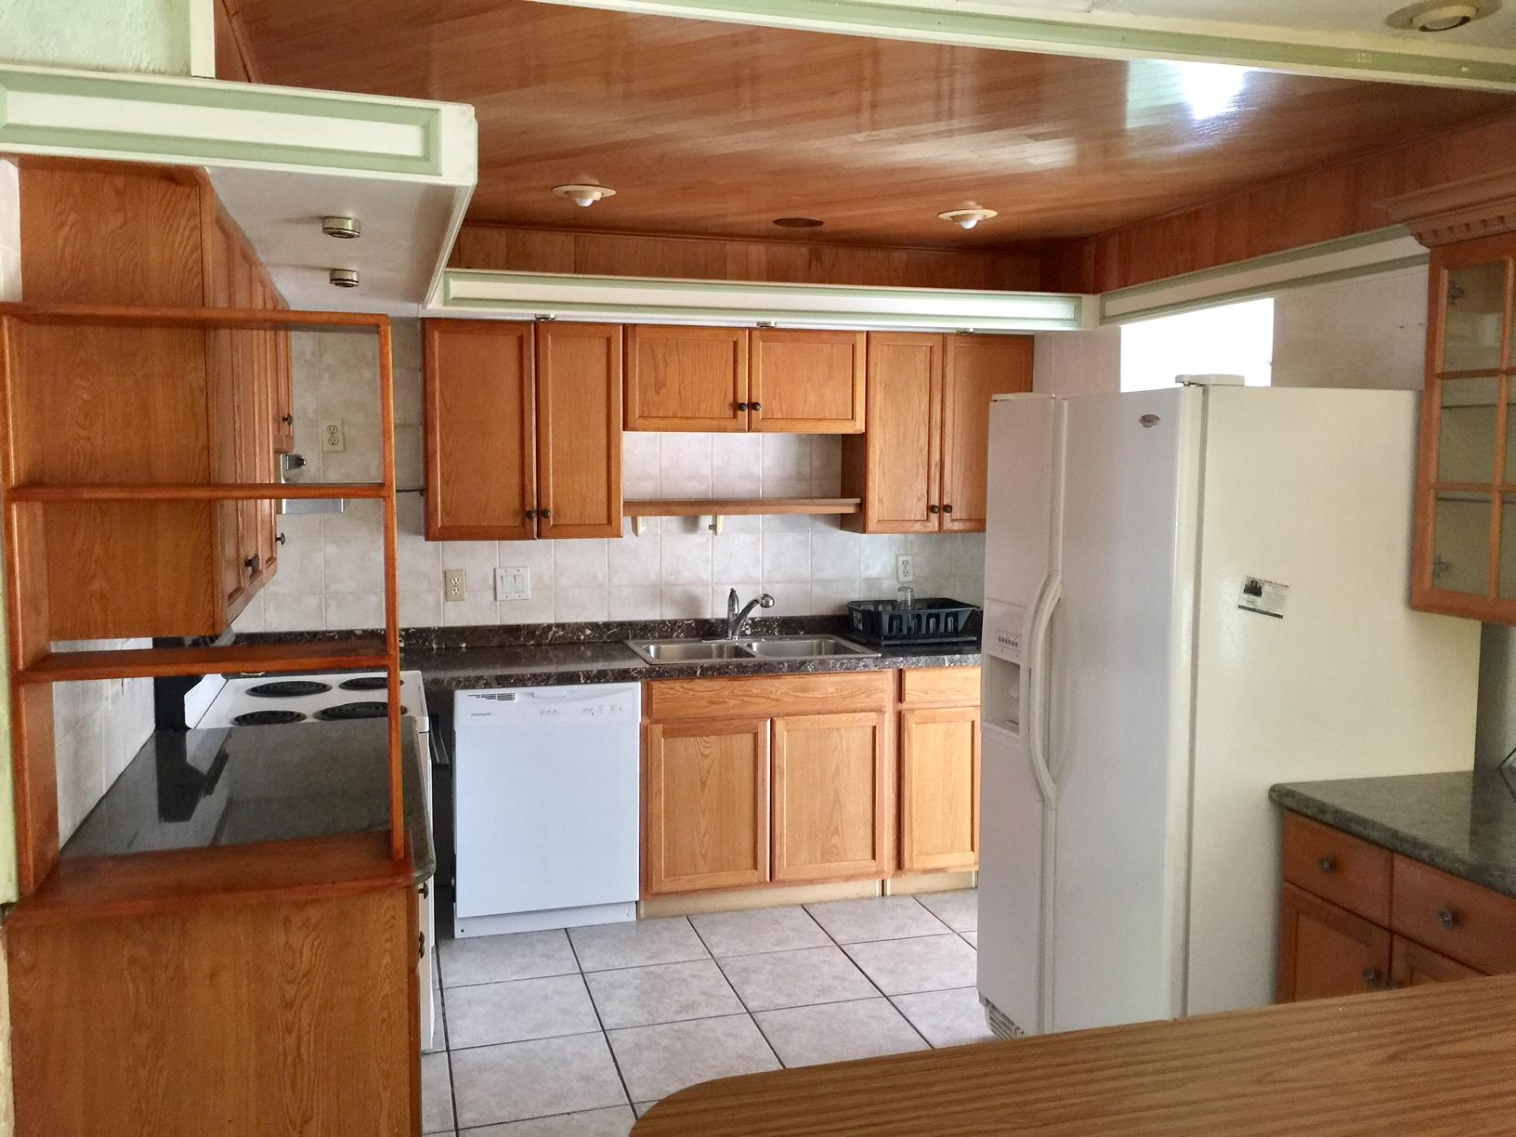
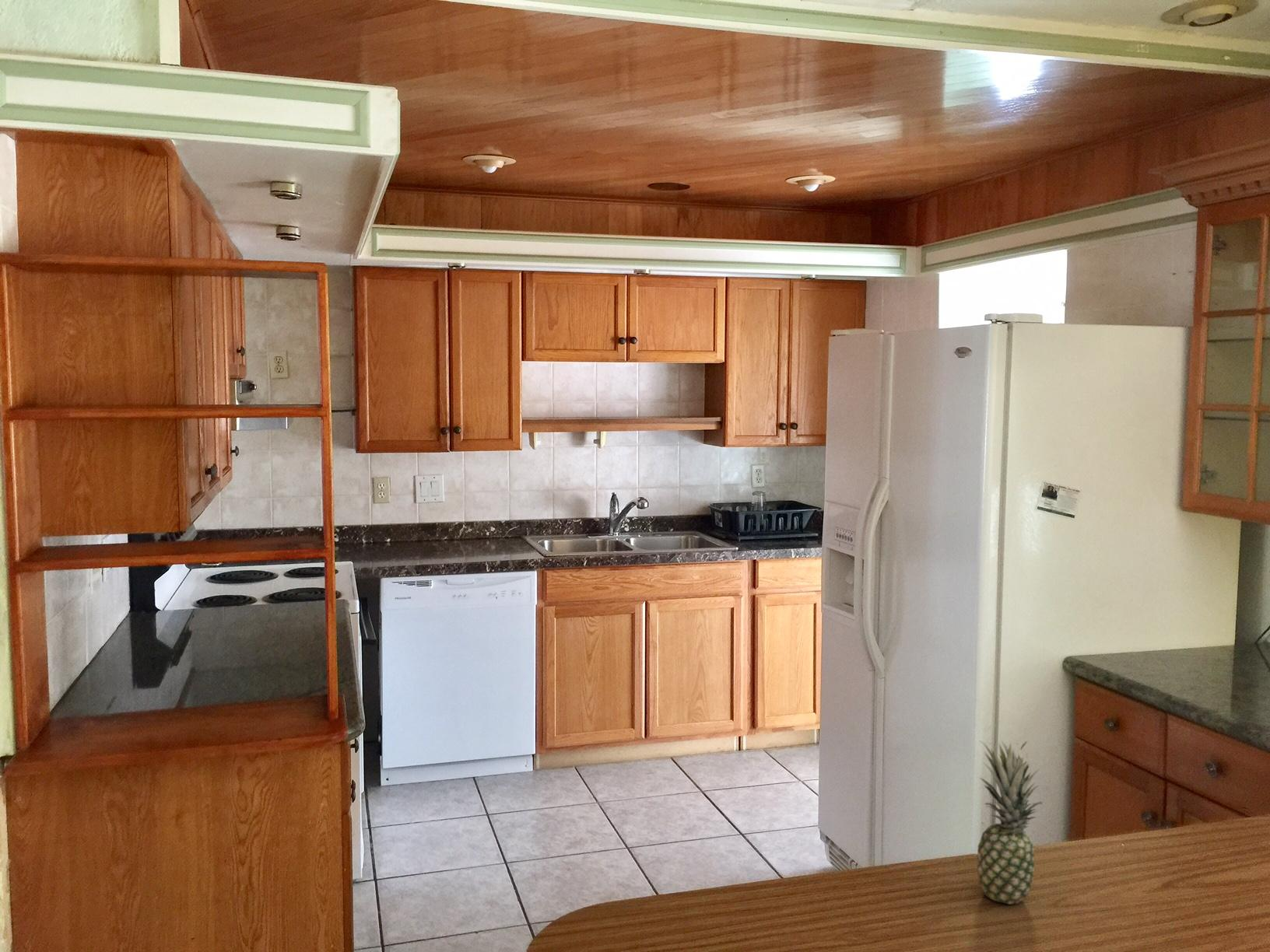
+ fruit (1009, 817)
